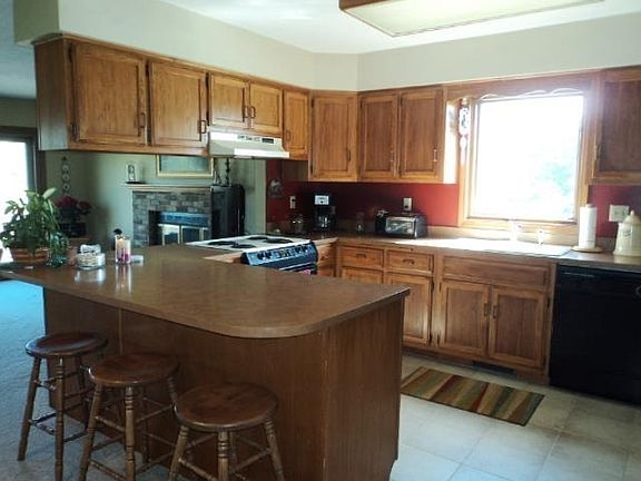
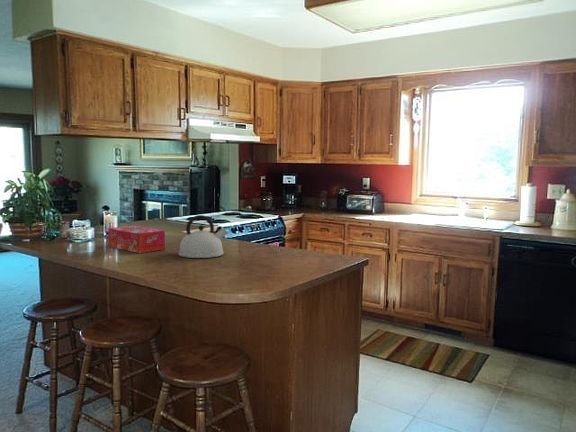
+ kettle (203, 234)
+ tissue box (136, 238)
